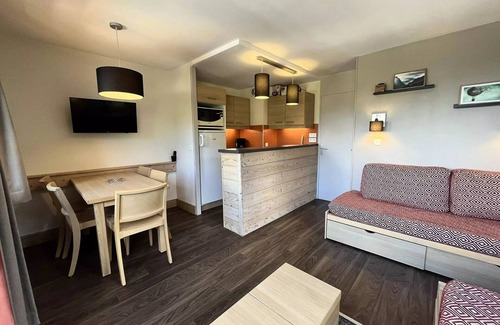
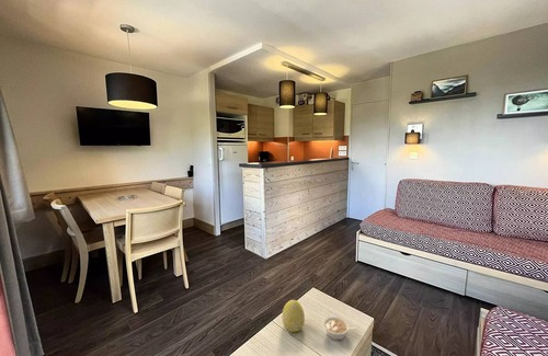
+ legume (336, 328)
+ decorative egg (293, 313)
